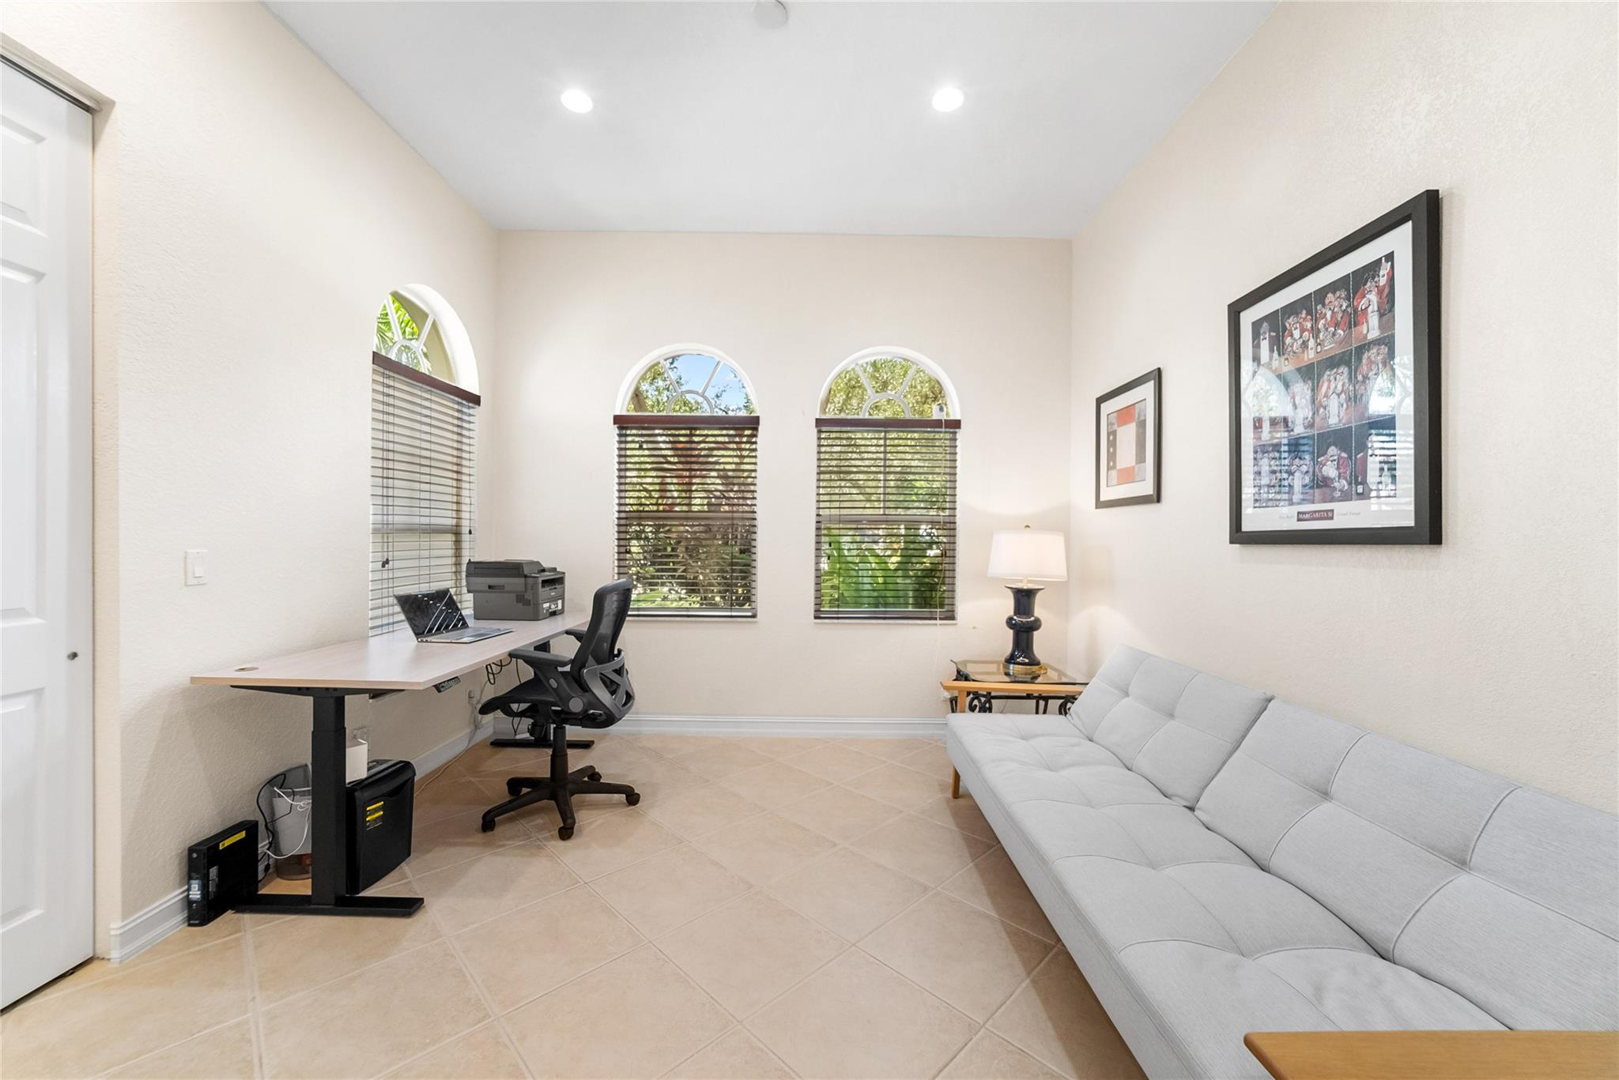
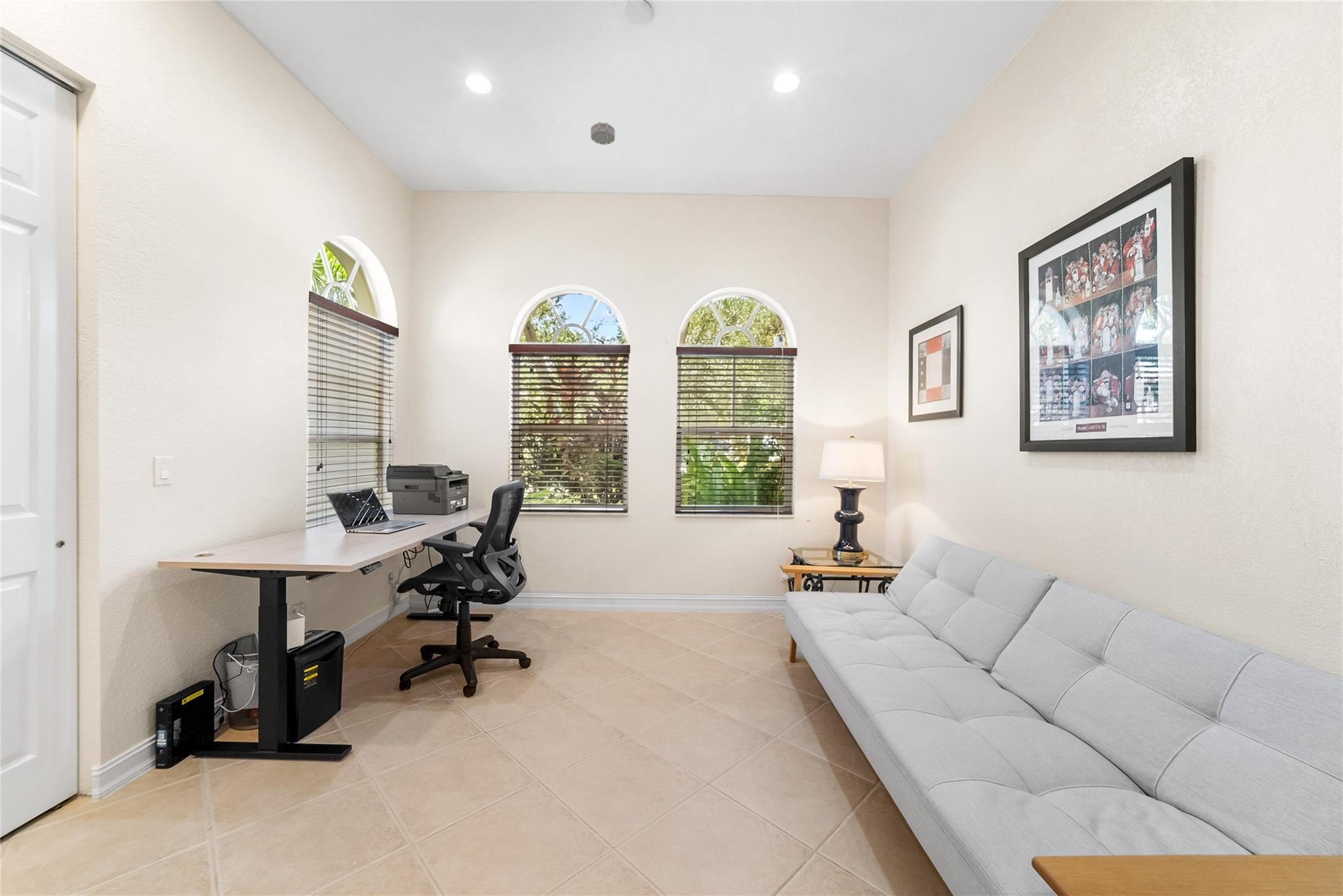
+ smoke detector (603, 133)
